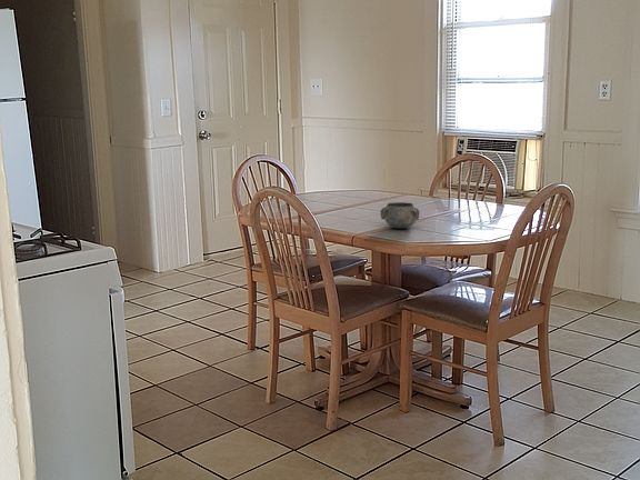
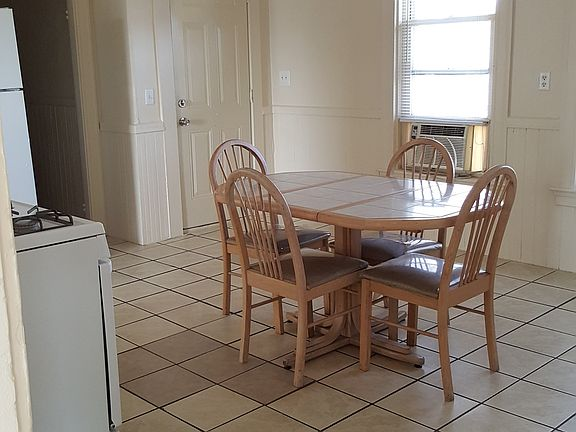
- decorative bowl (402, 216)
